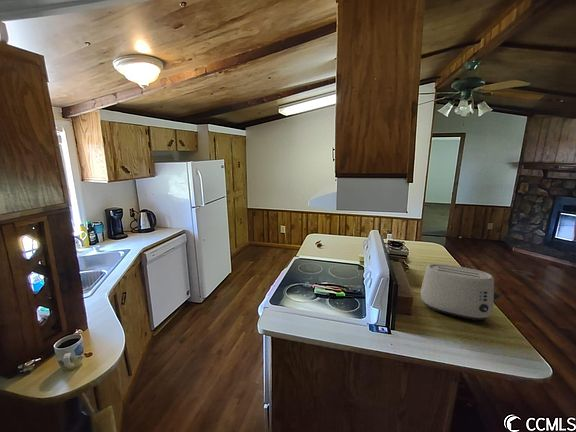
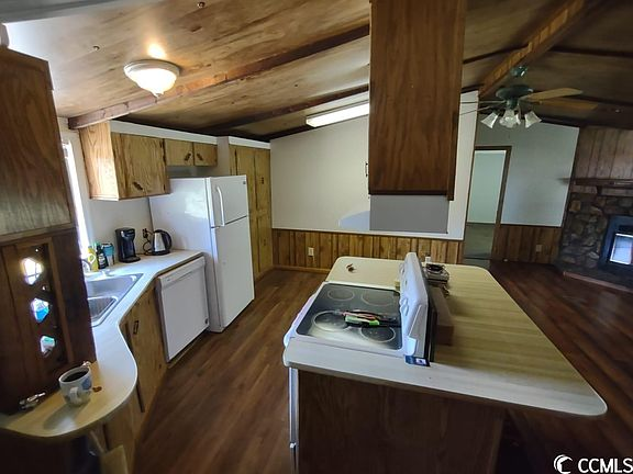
- toaster (457, 291)
